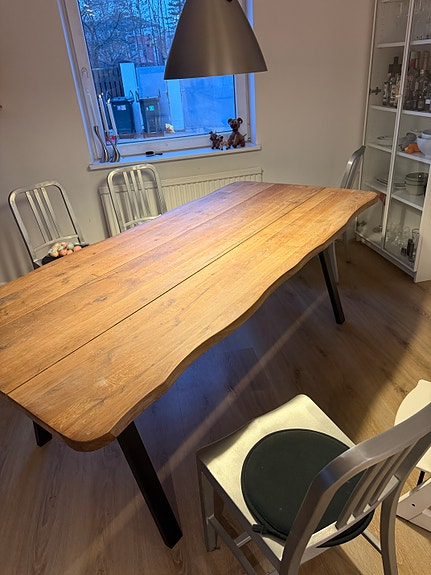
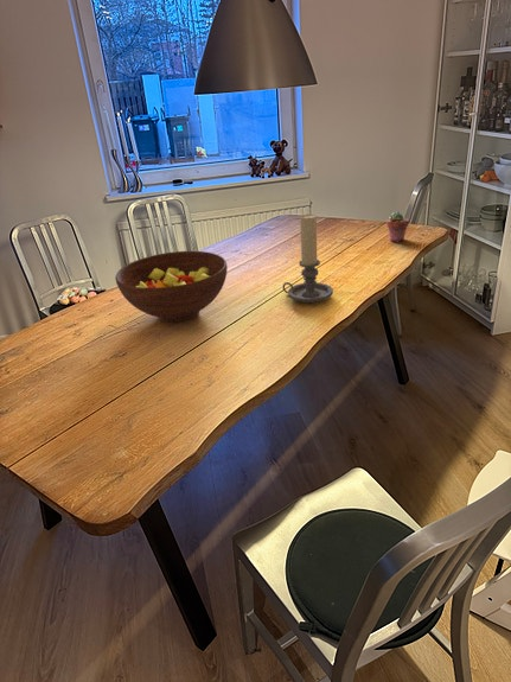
+ fruit bowl (175, 291)
+ potted succulent (397, 225)
+ candle holder (305, 256)
